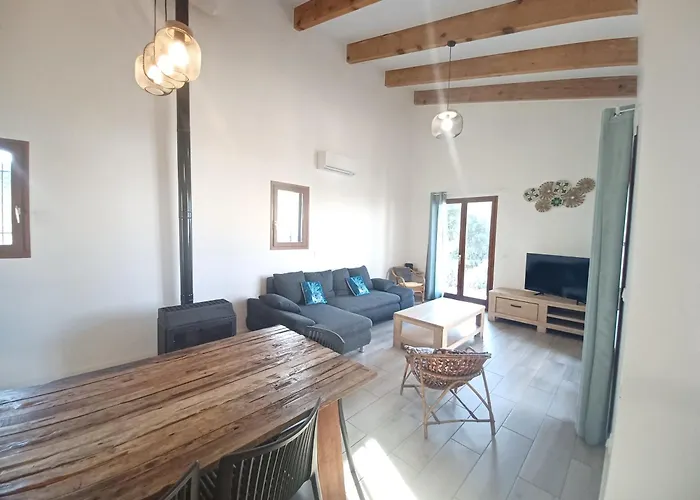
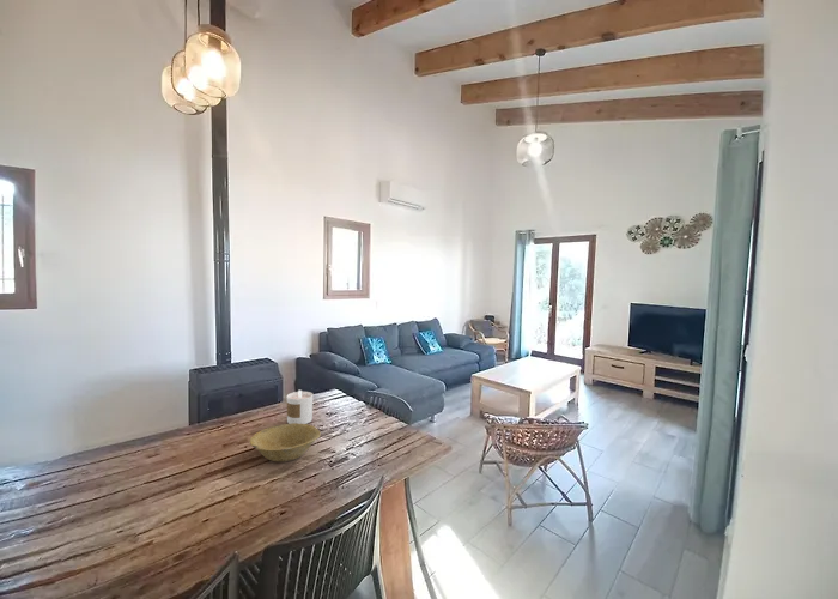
+ bowl (285, 443)
+ candle (299, 405)
